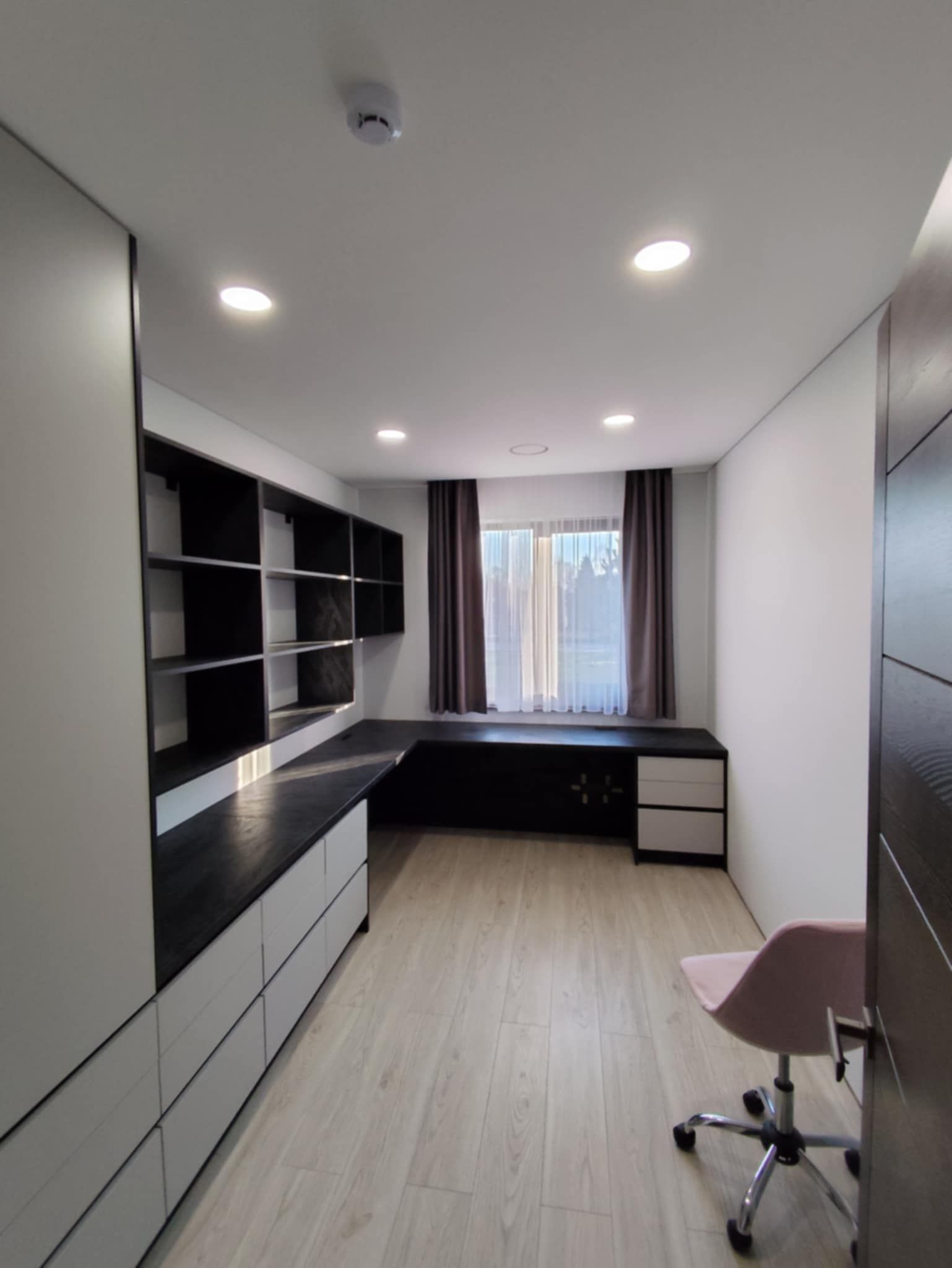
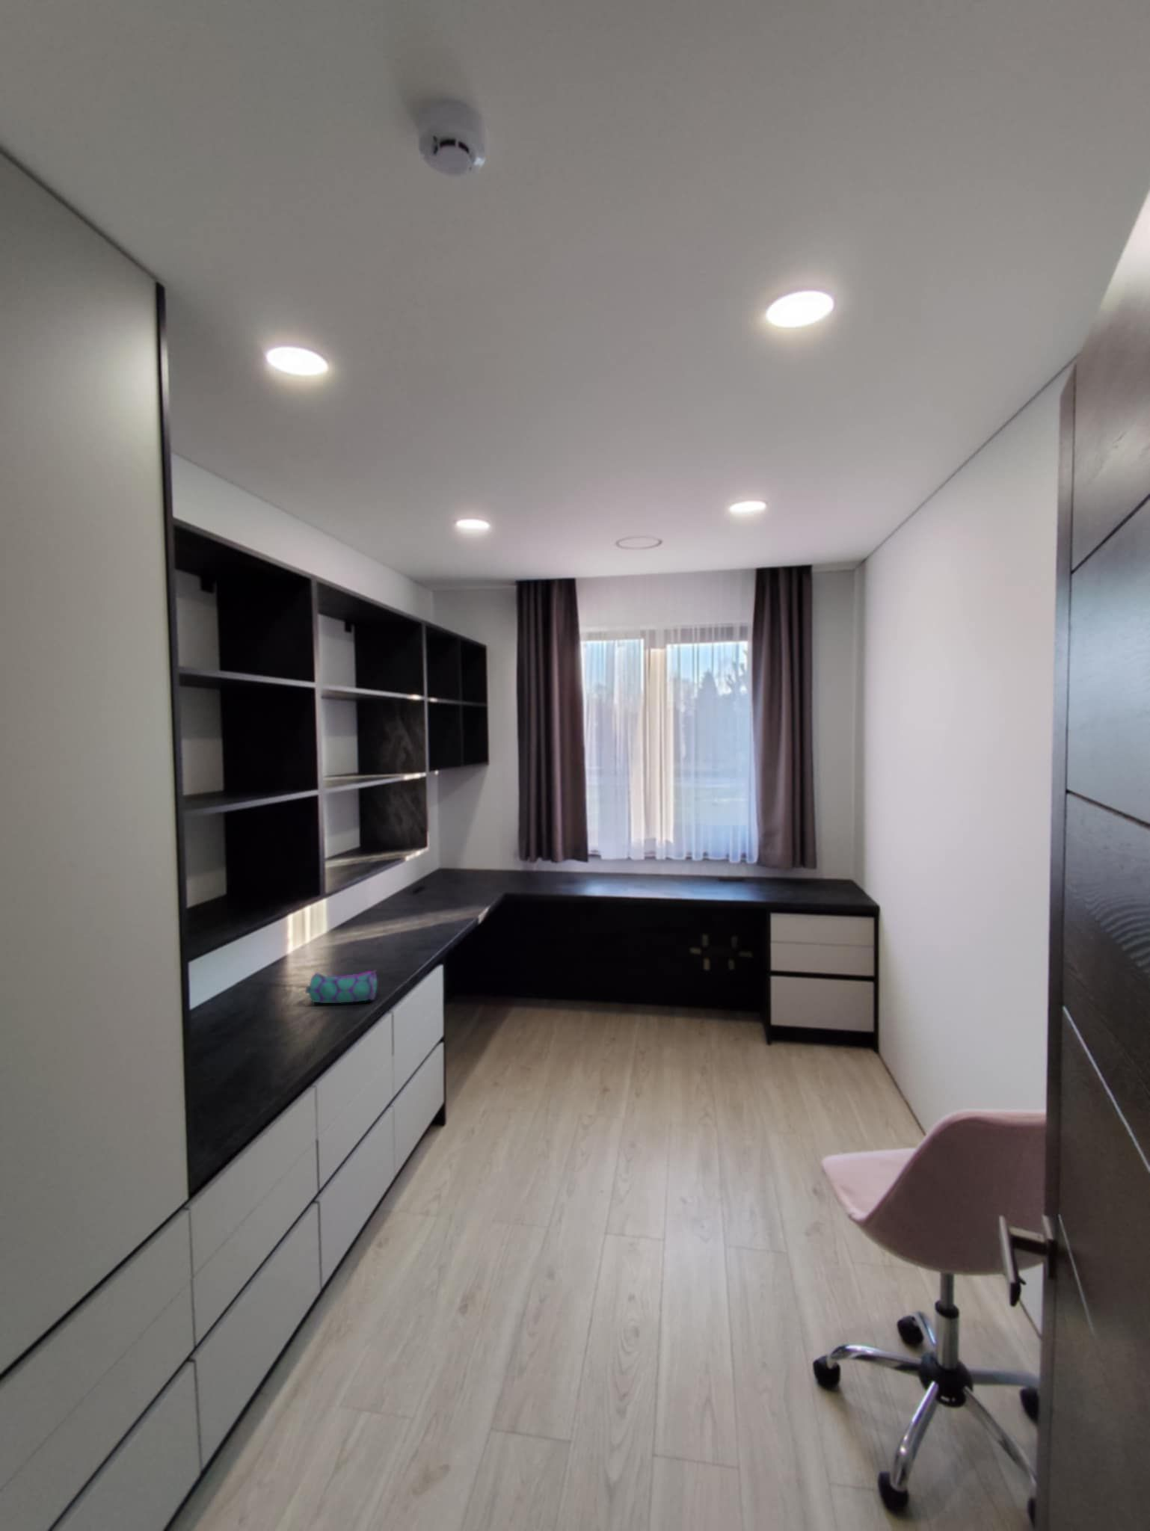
+ pencil case (342, 986)
